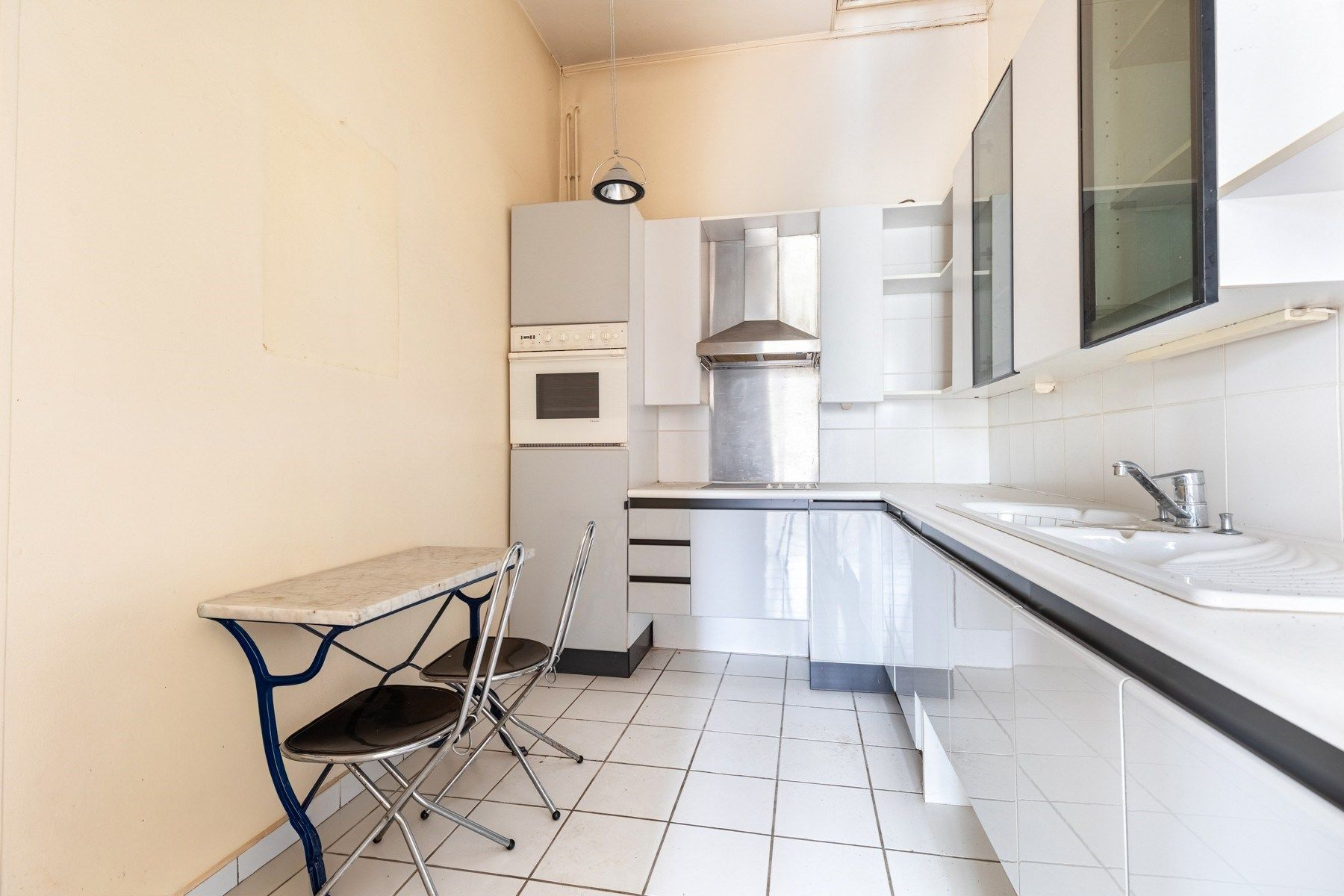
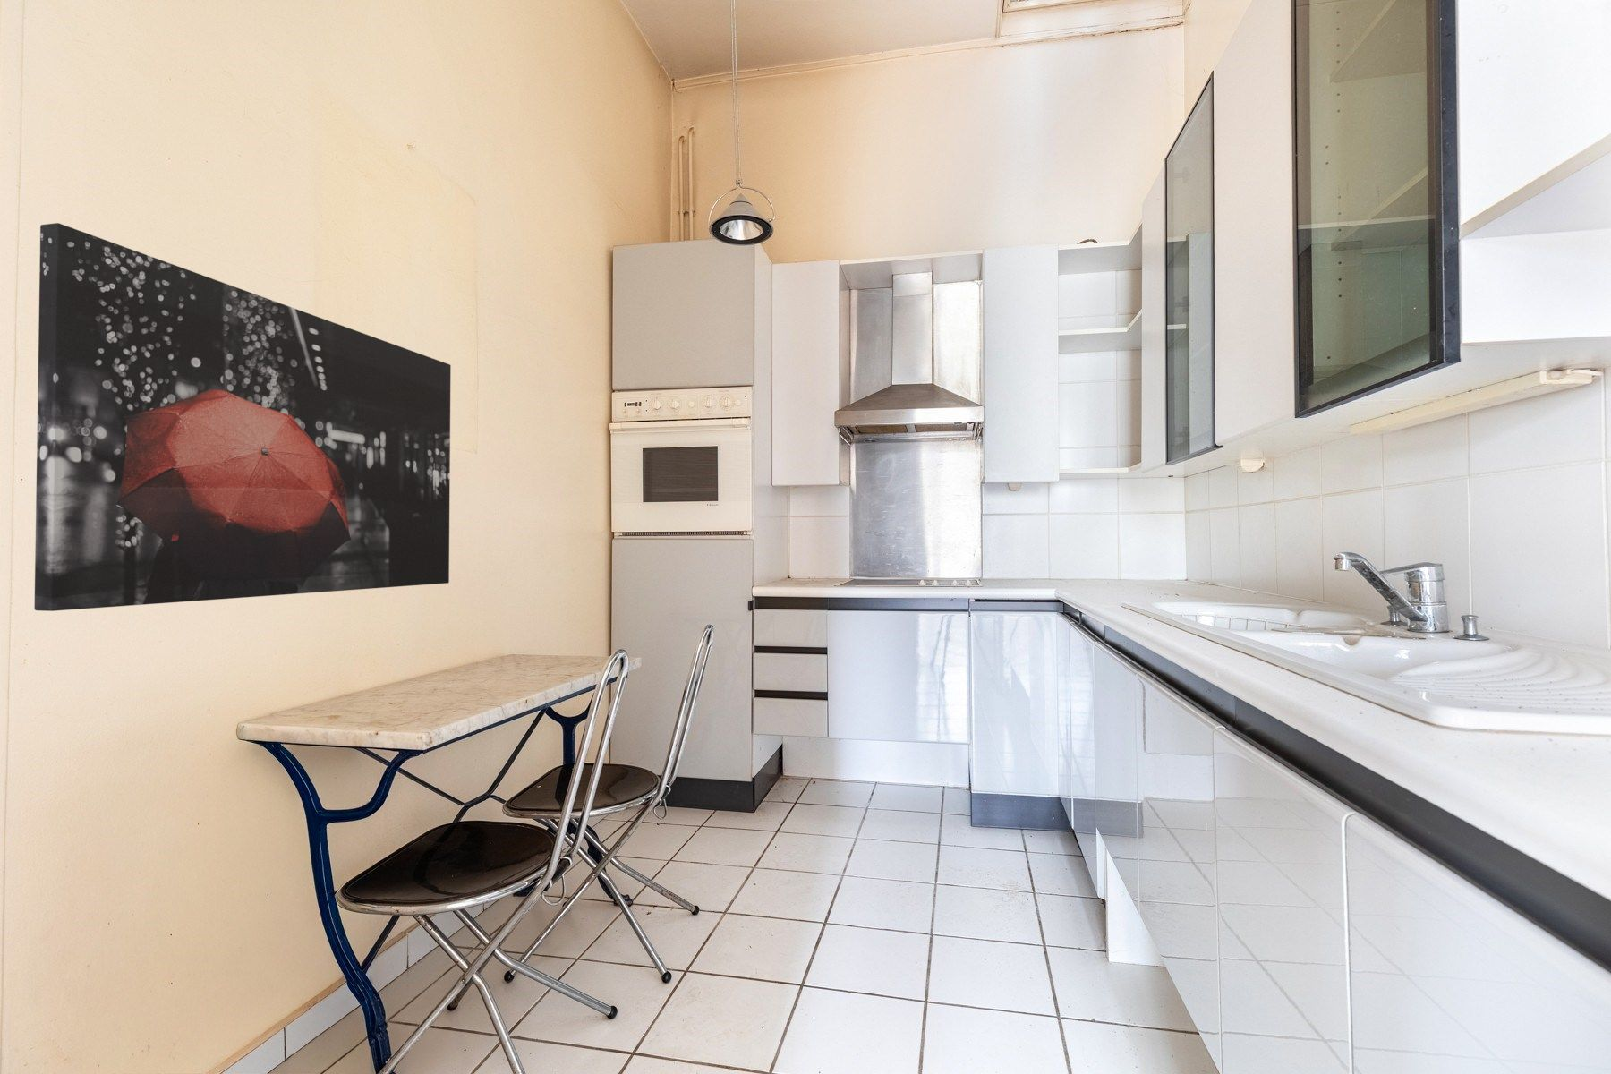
+ wall art (301, 453)
